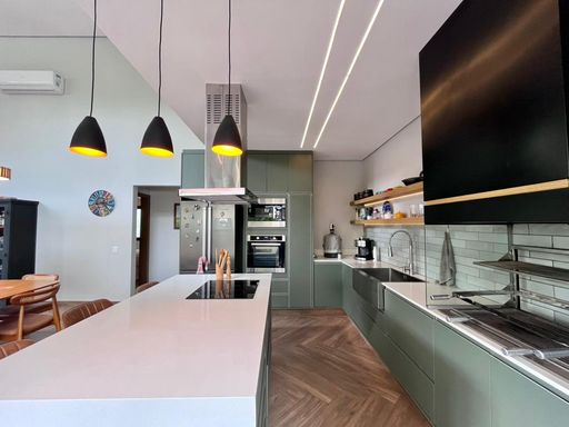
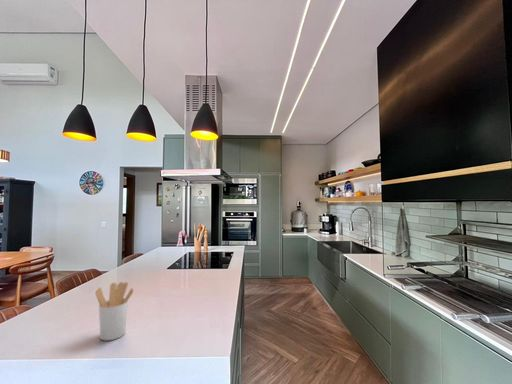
+ utensil holder (115, 308)
